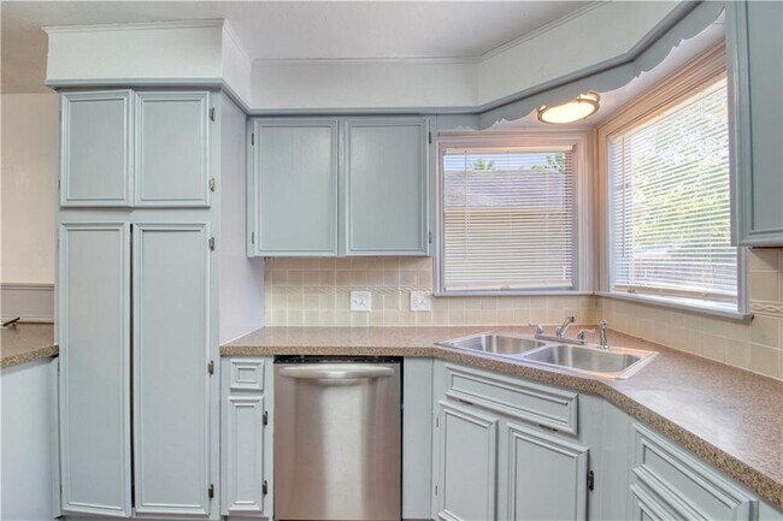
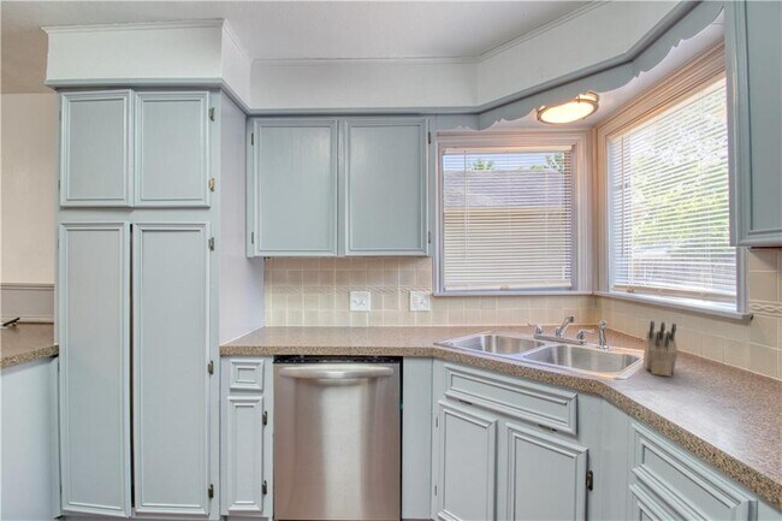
+ knife block (659, 344)
